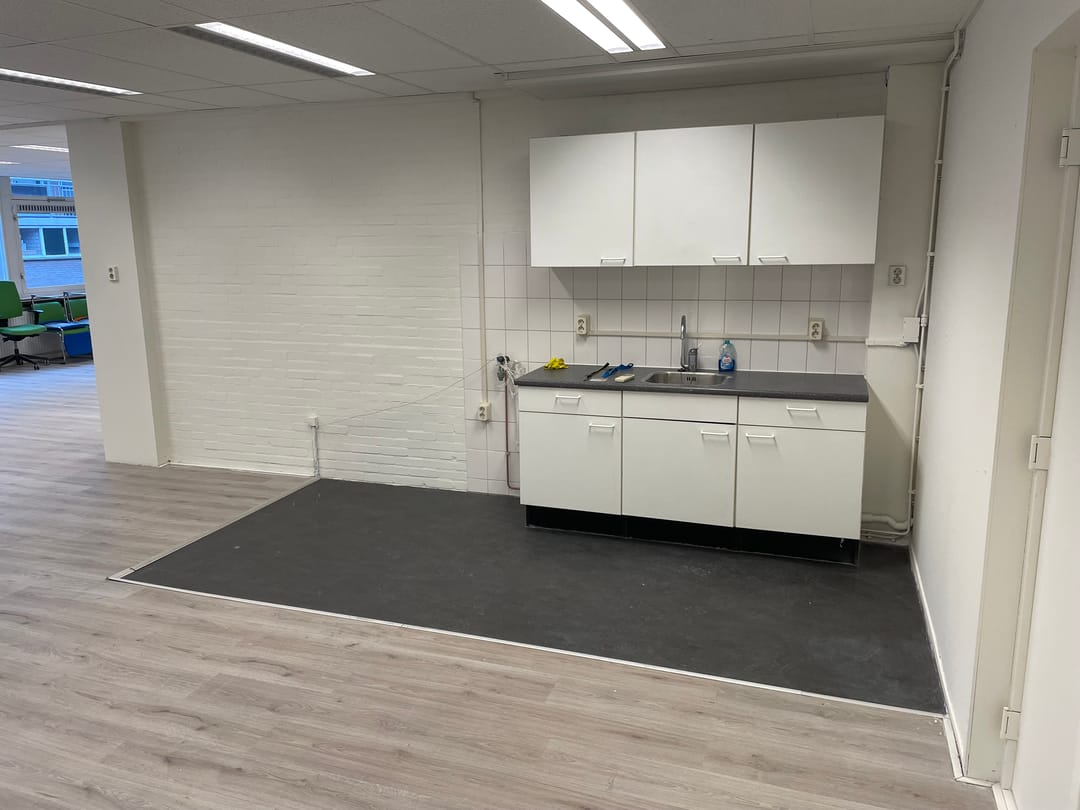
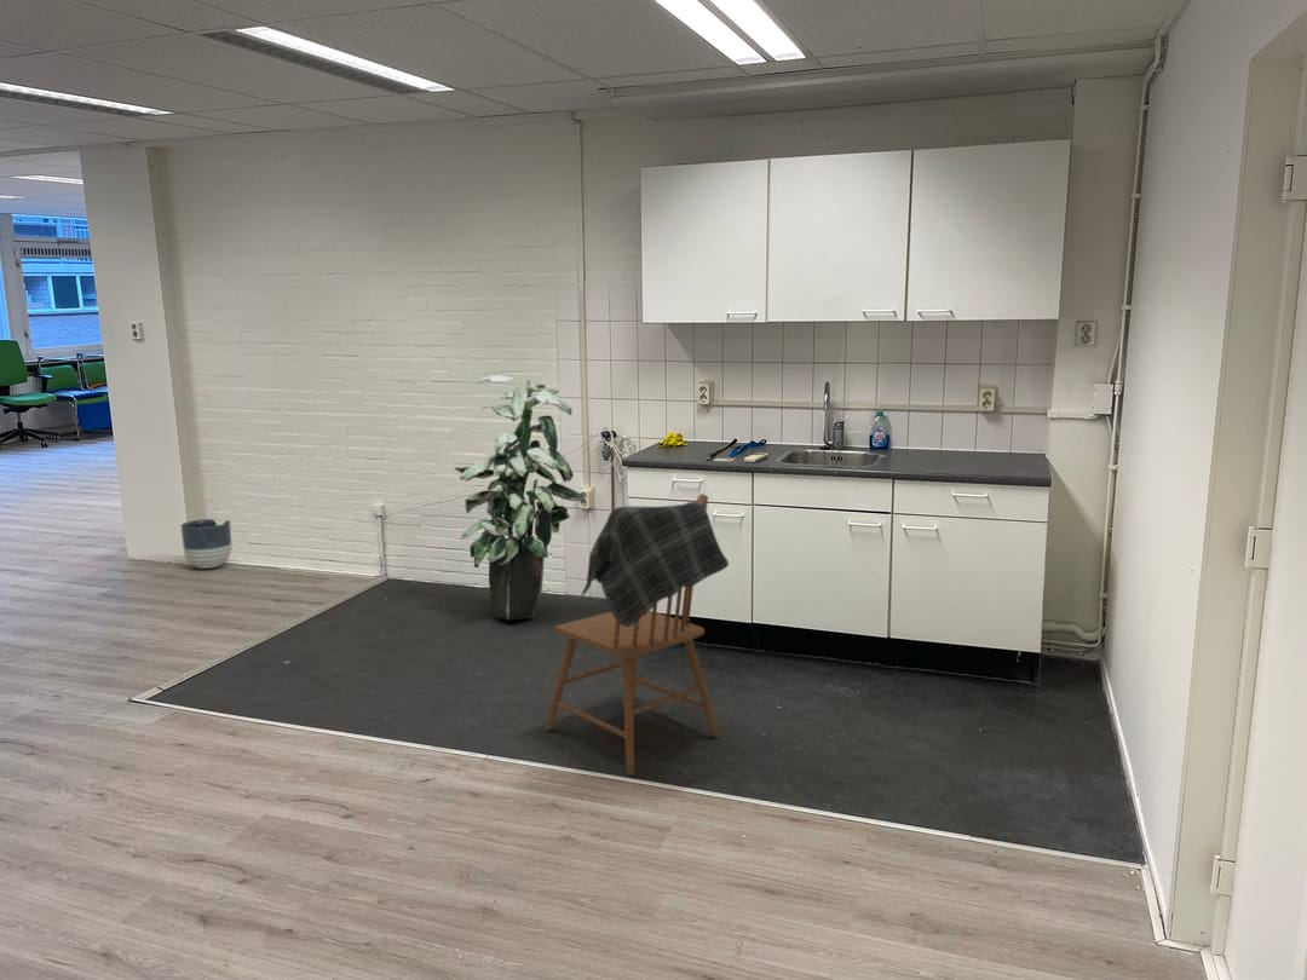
+ dining chair (637, 621)
+ indoor plant (514, 496)
+ planter (207, 544)
